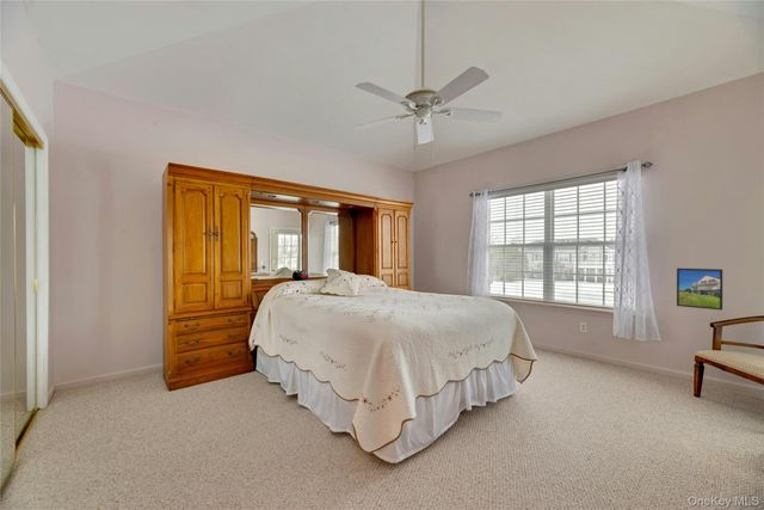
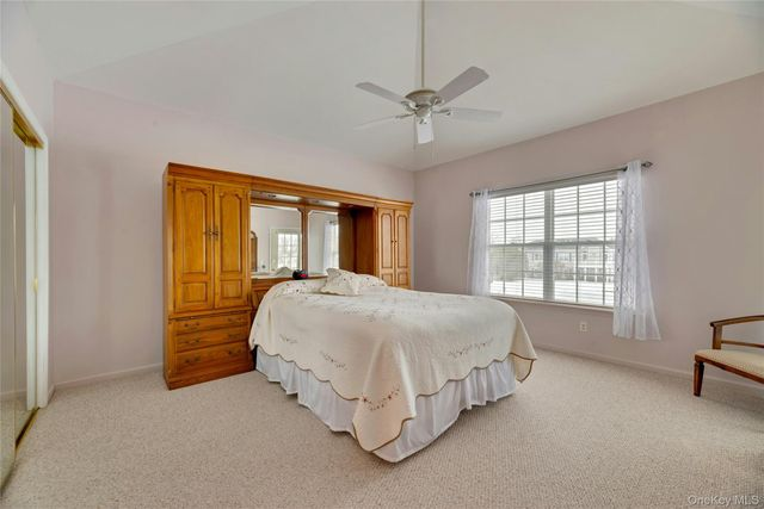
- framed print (698, 288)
